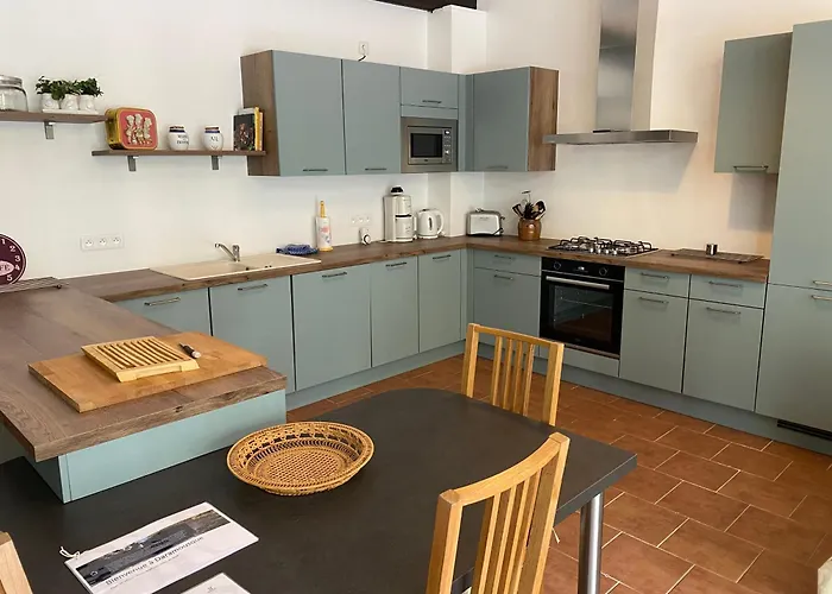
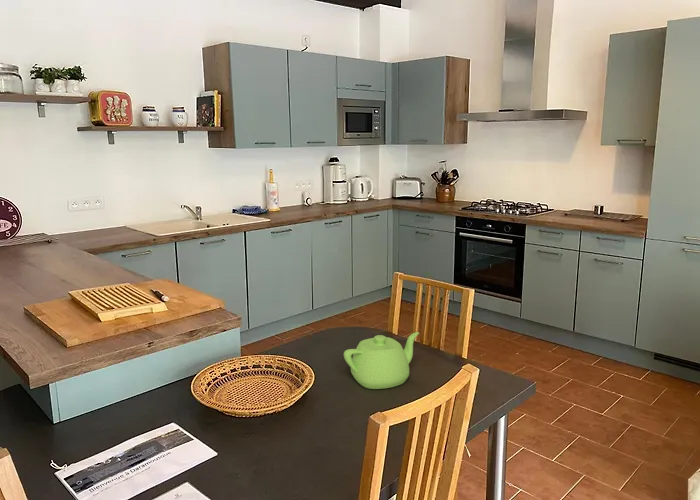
+ teapot (382, 357)
